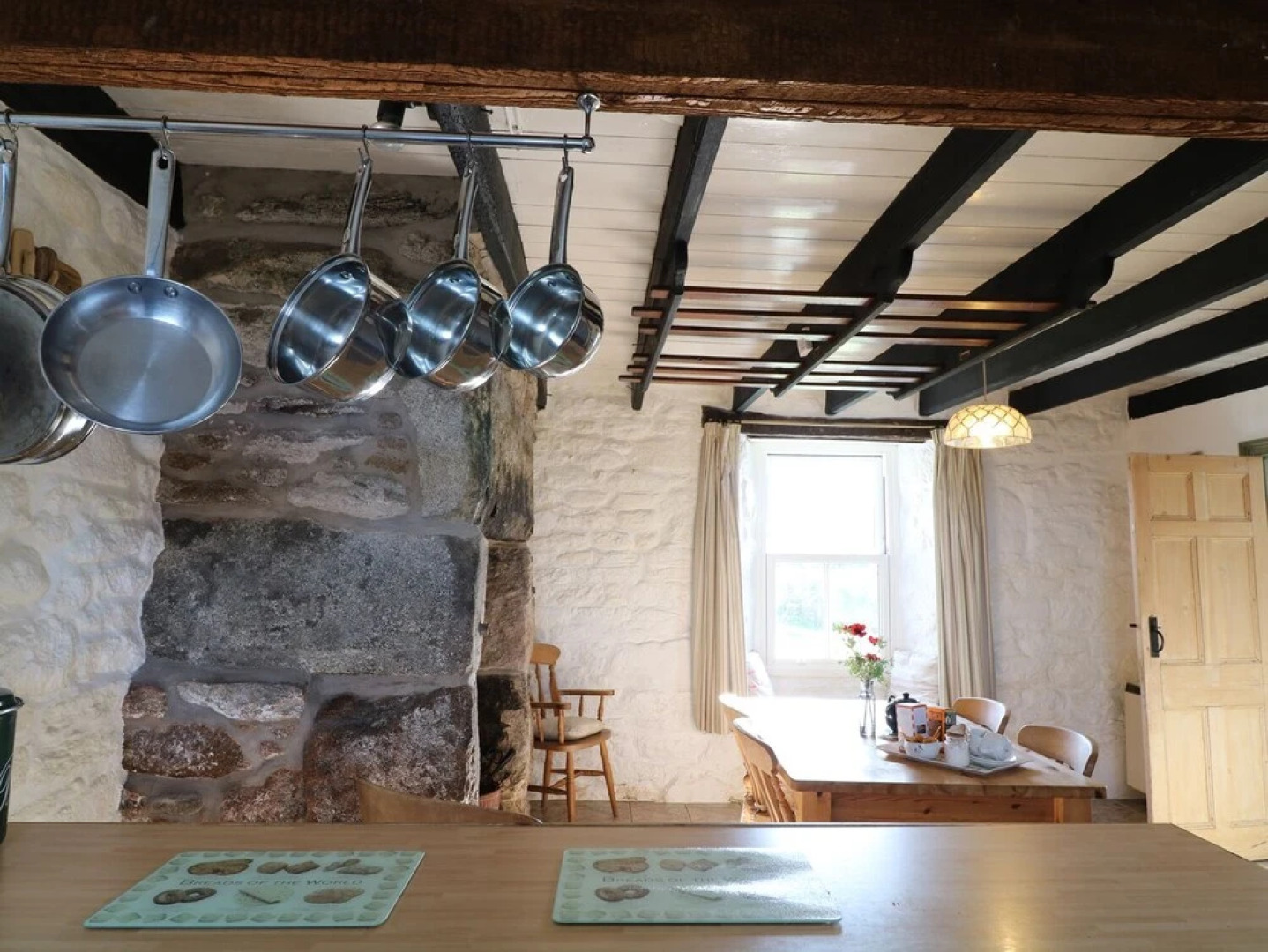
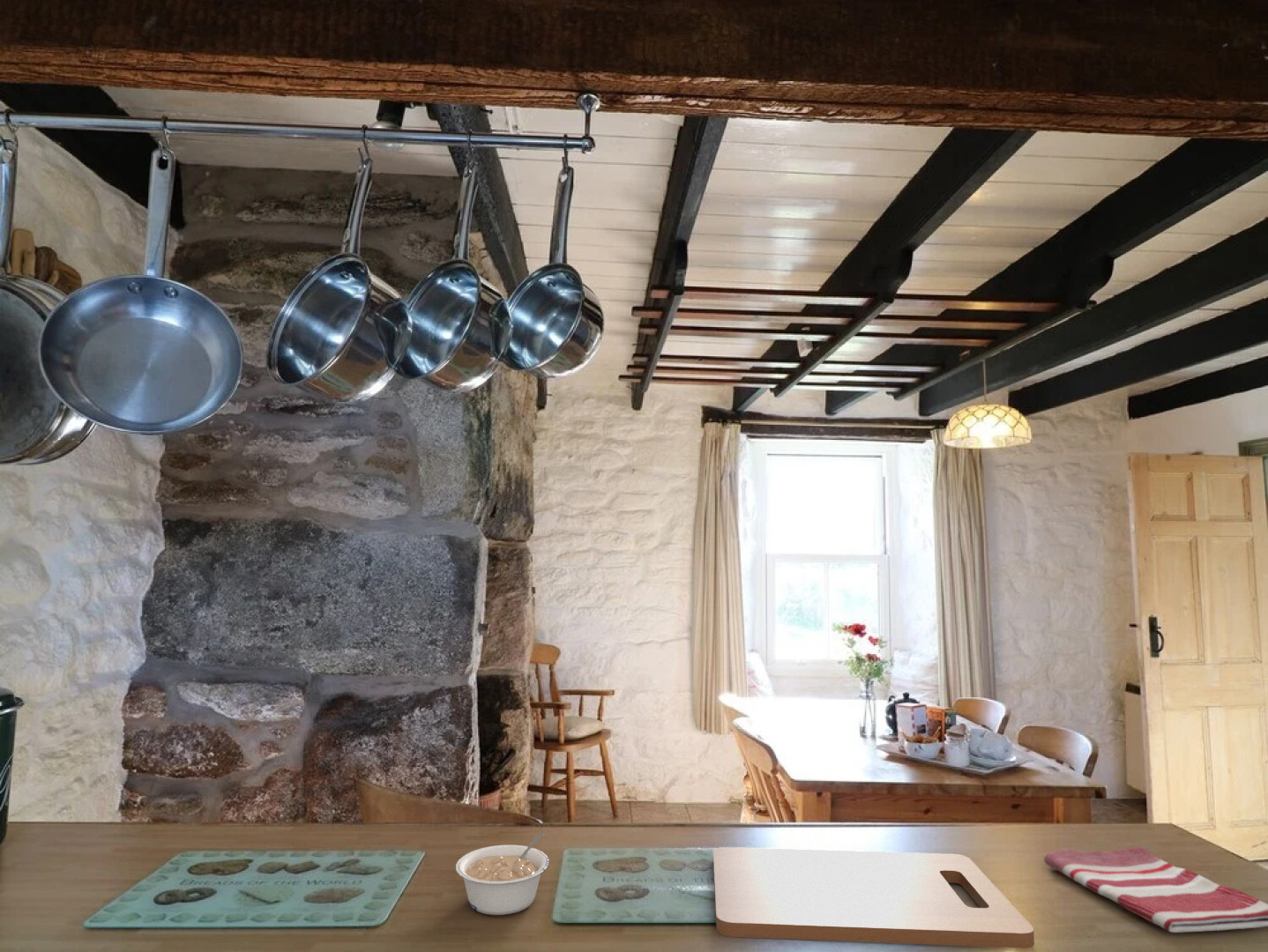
+ dish towel (1152, 884)
+ cutting board (854, 890)
+ legume (503, 875)
